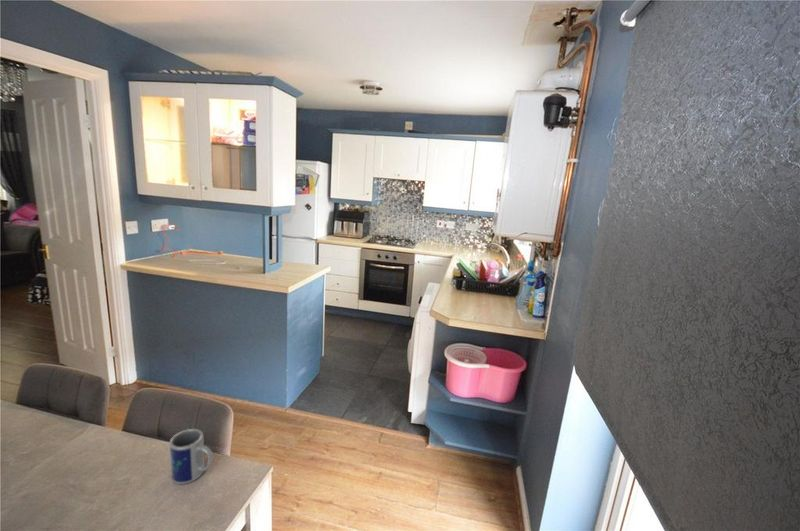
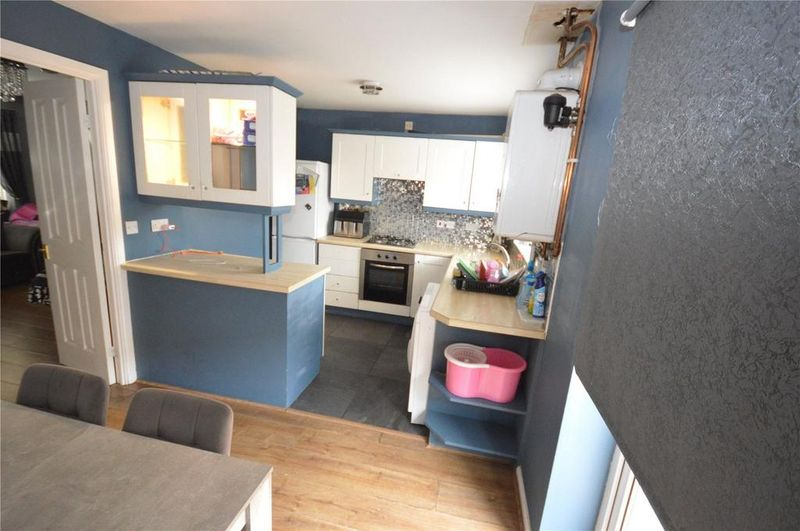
- mug (193, 457)
